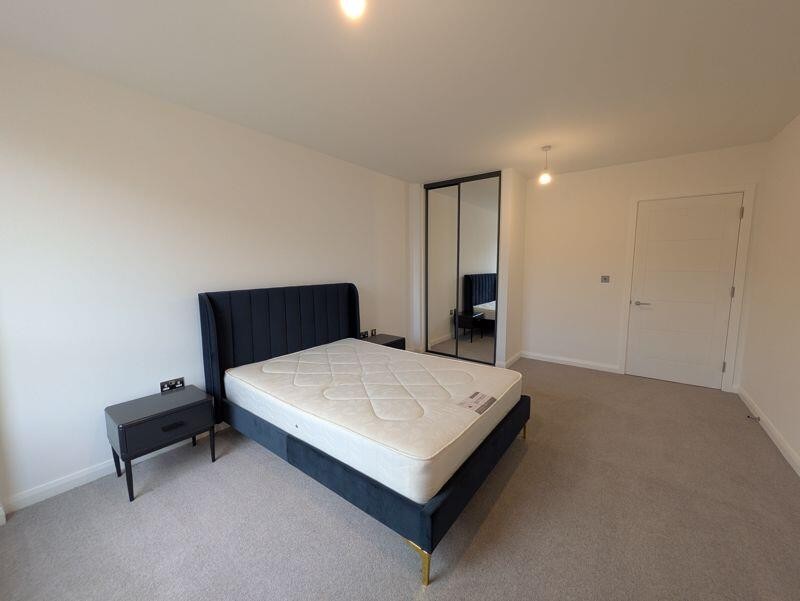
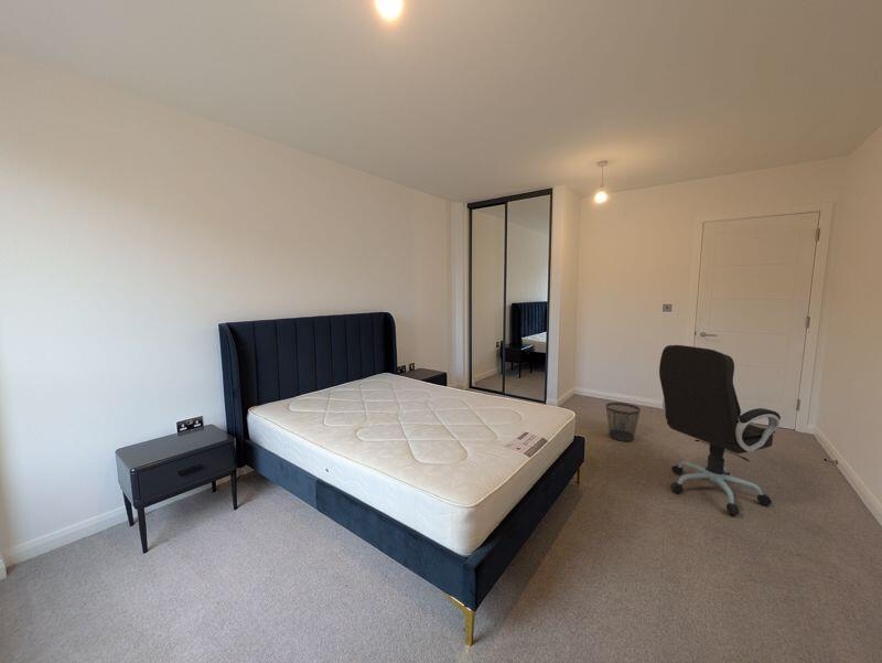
+ wastebasket (622, 423)
+ office chair (714, 419)
